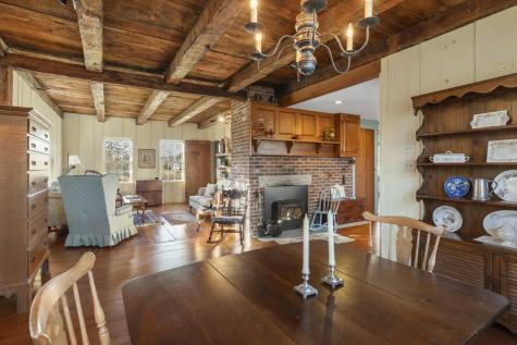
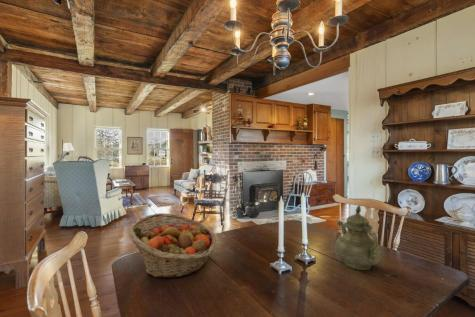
+ fruit basket (175, 240)
+ teapot (355, 233)
